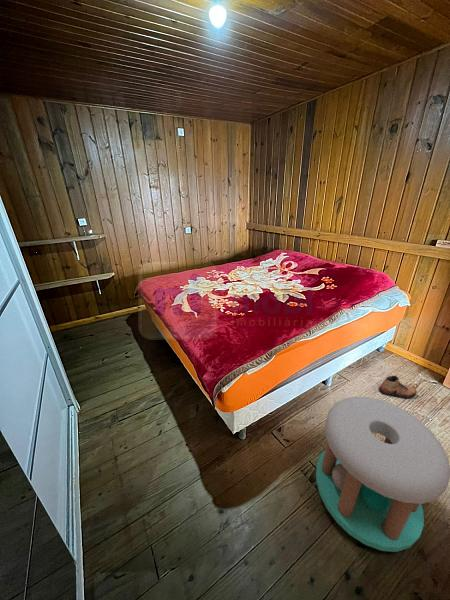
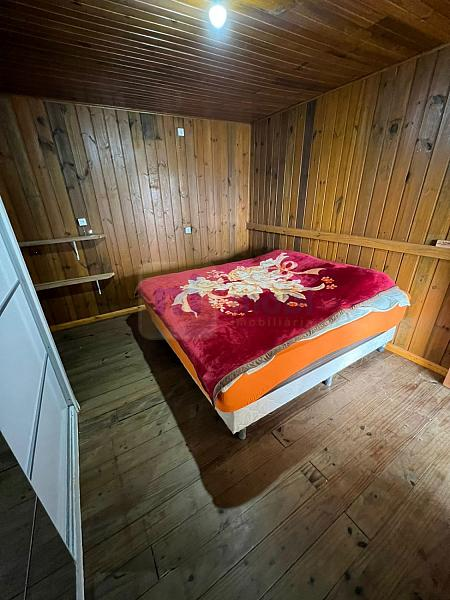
- shoe (399, 385)
- stool (372, 465)
